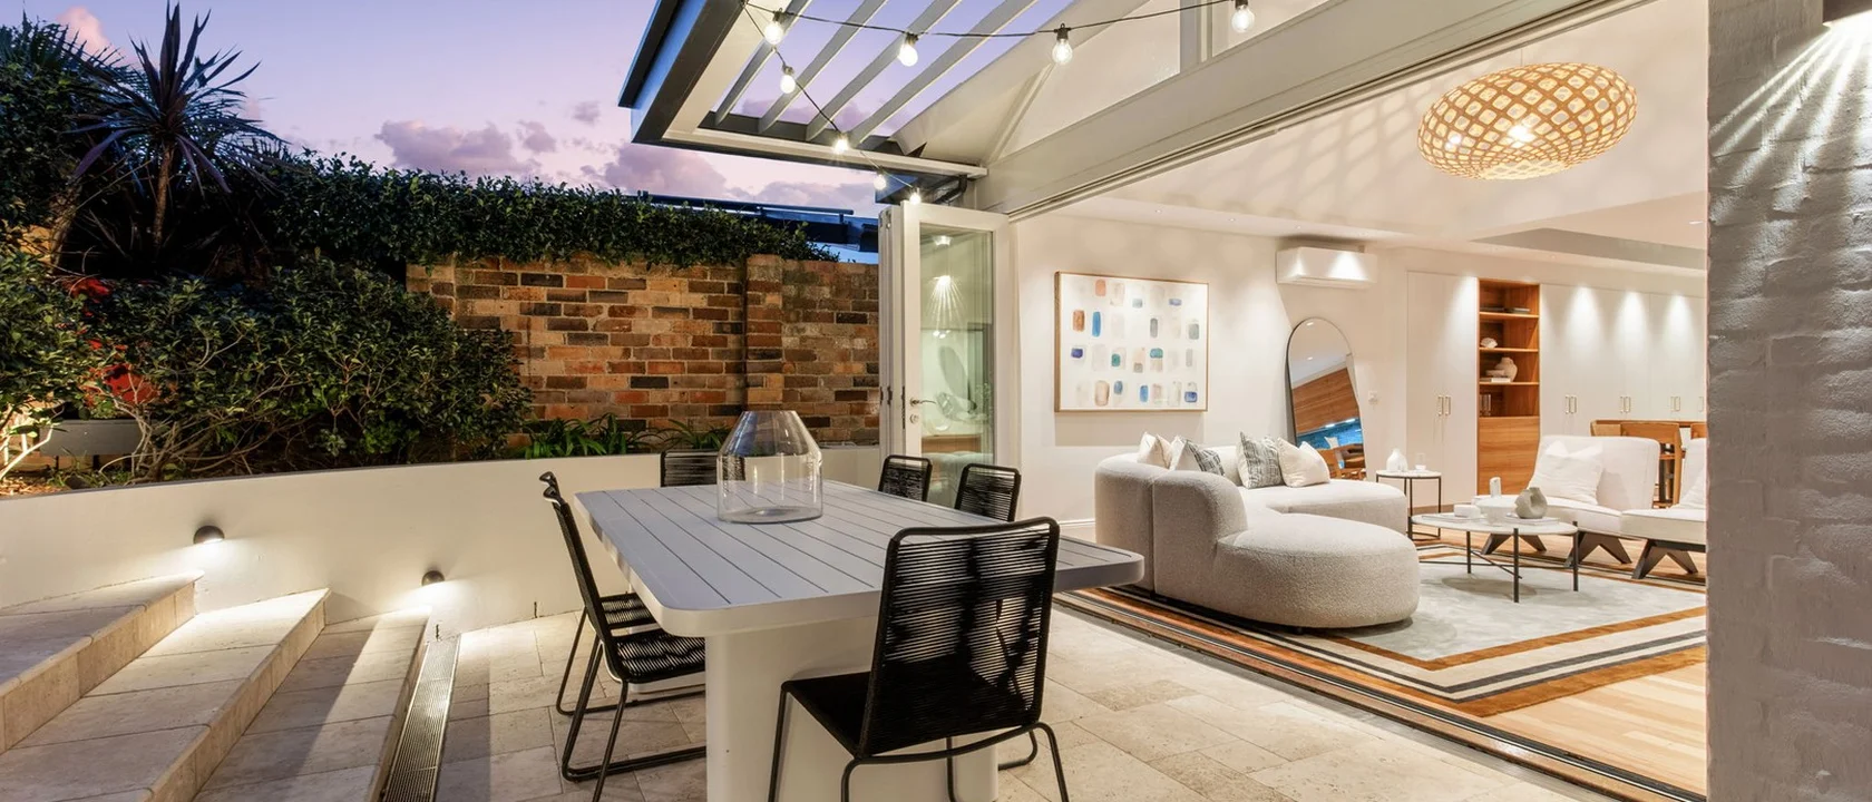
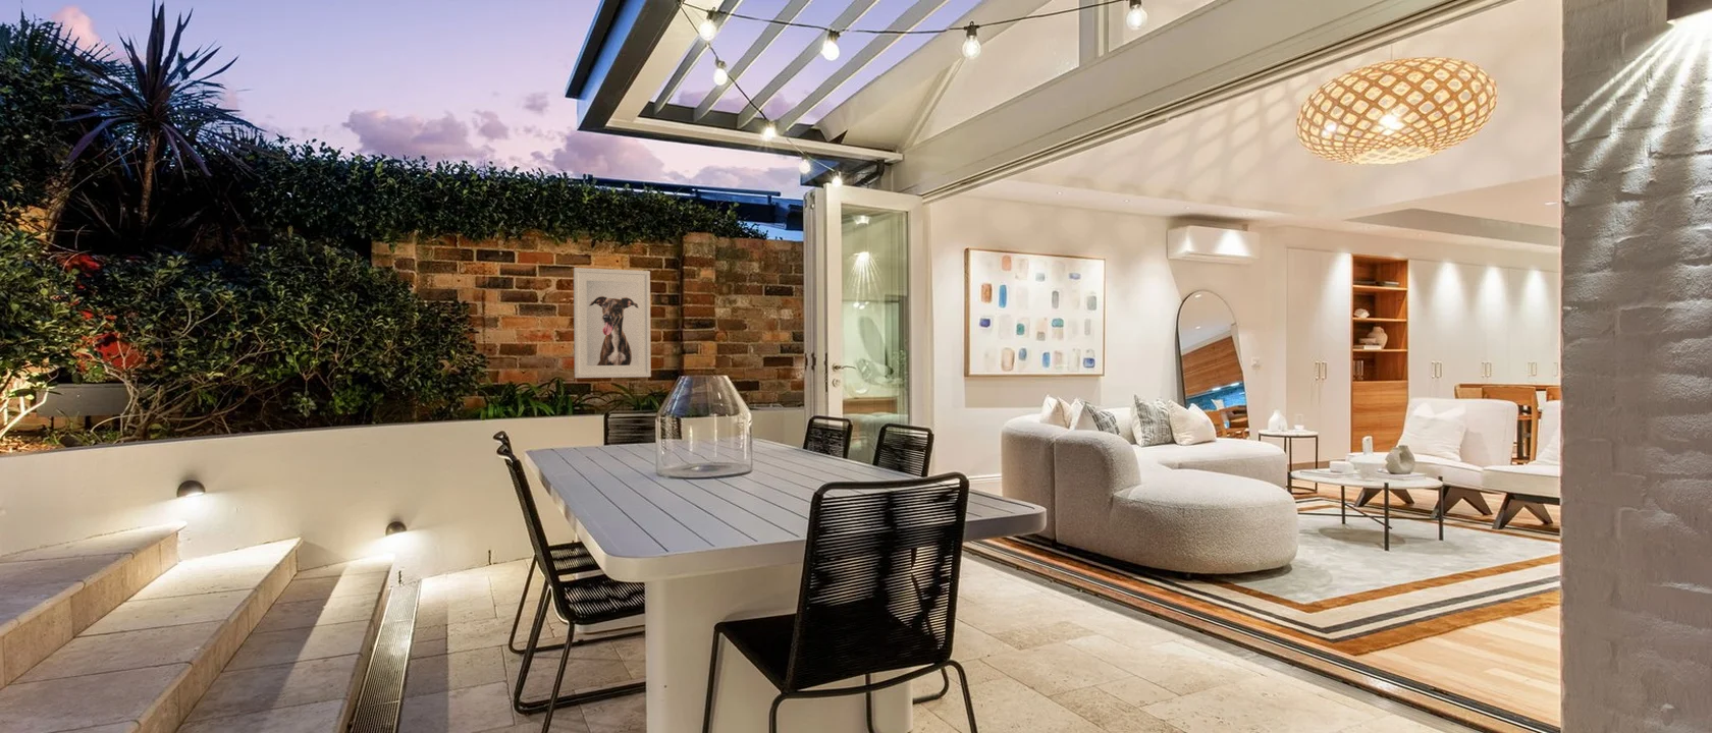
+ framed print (613, 323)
